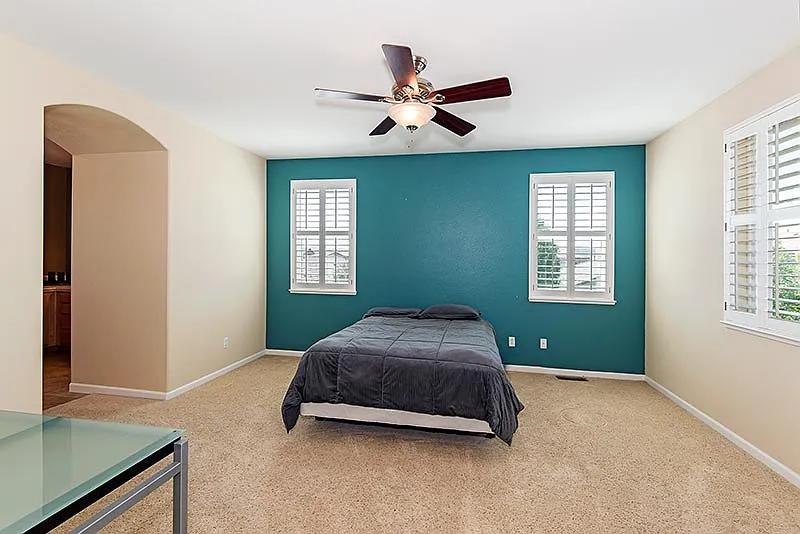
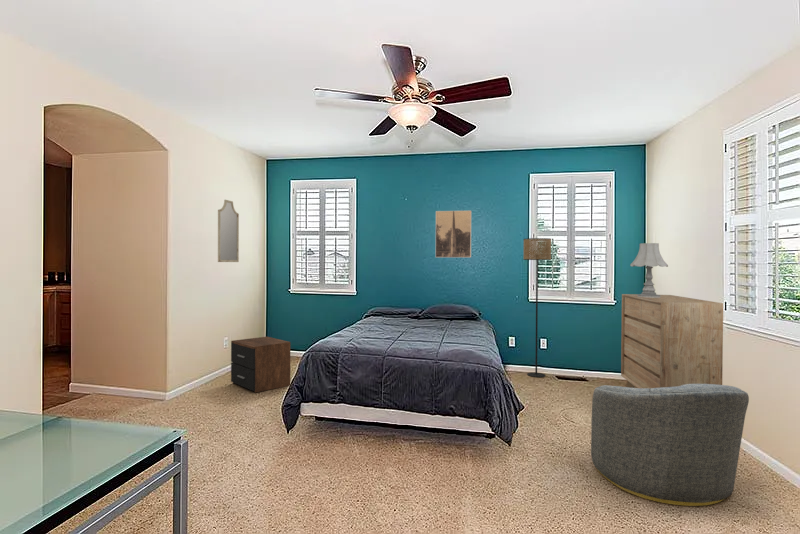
+ home mirror (228, 231)
+ dresser (665, 354)
+ nightstand (260, 362)
+ table lamp (649, 269)
+ floor lamp (536, 307)
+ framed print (453, 234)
+ armchair (671, 428)
